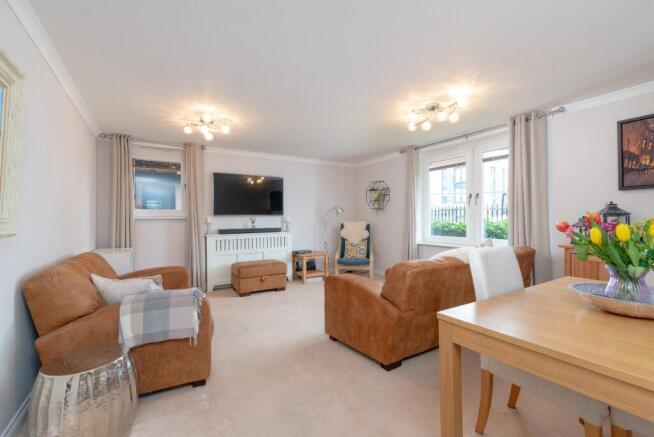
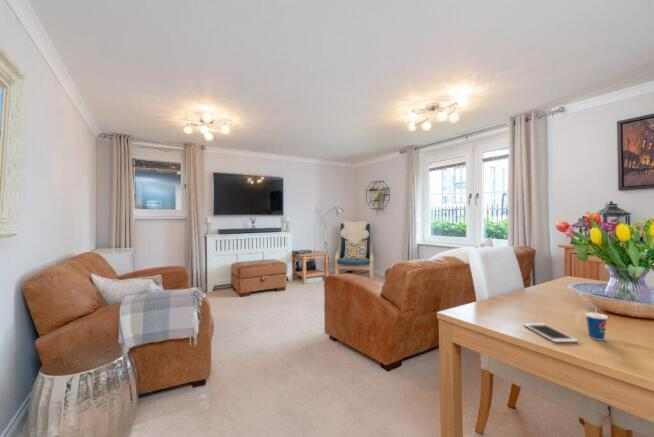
+ cell phone (548, 332)
+ cup (596, 320)
